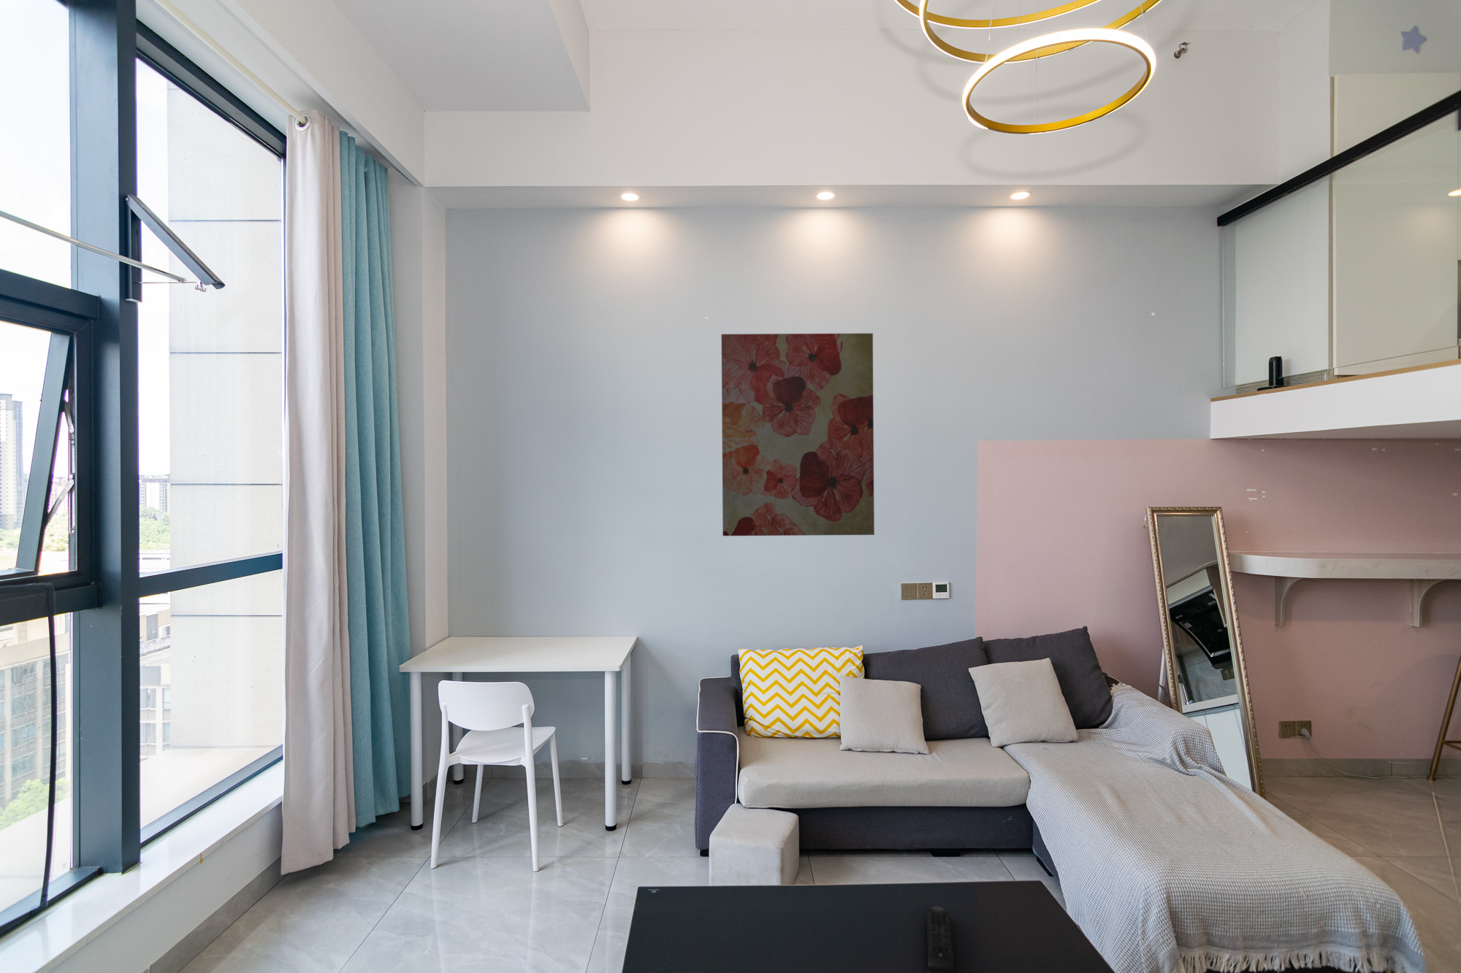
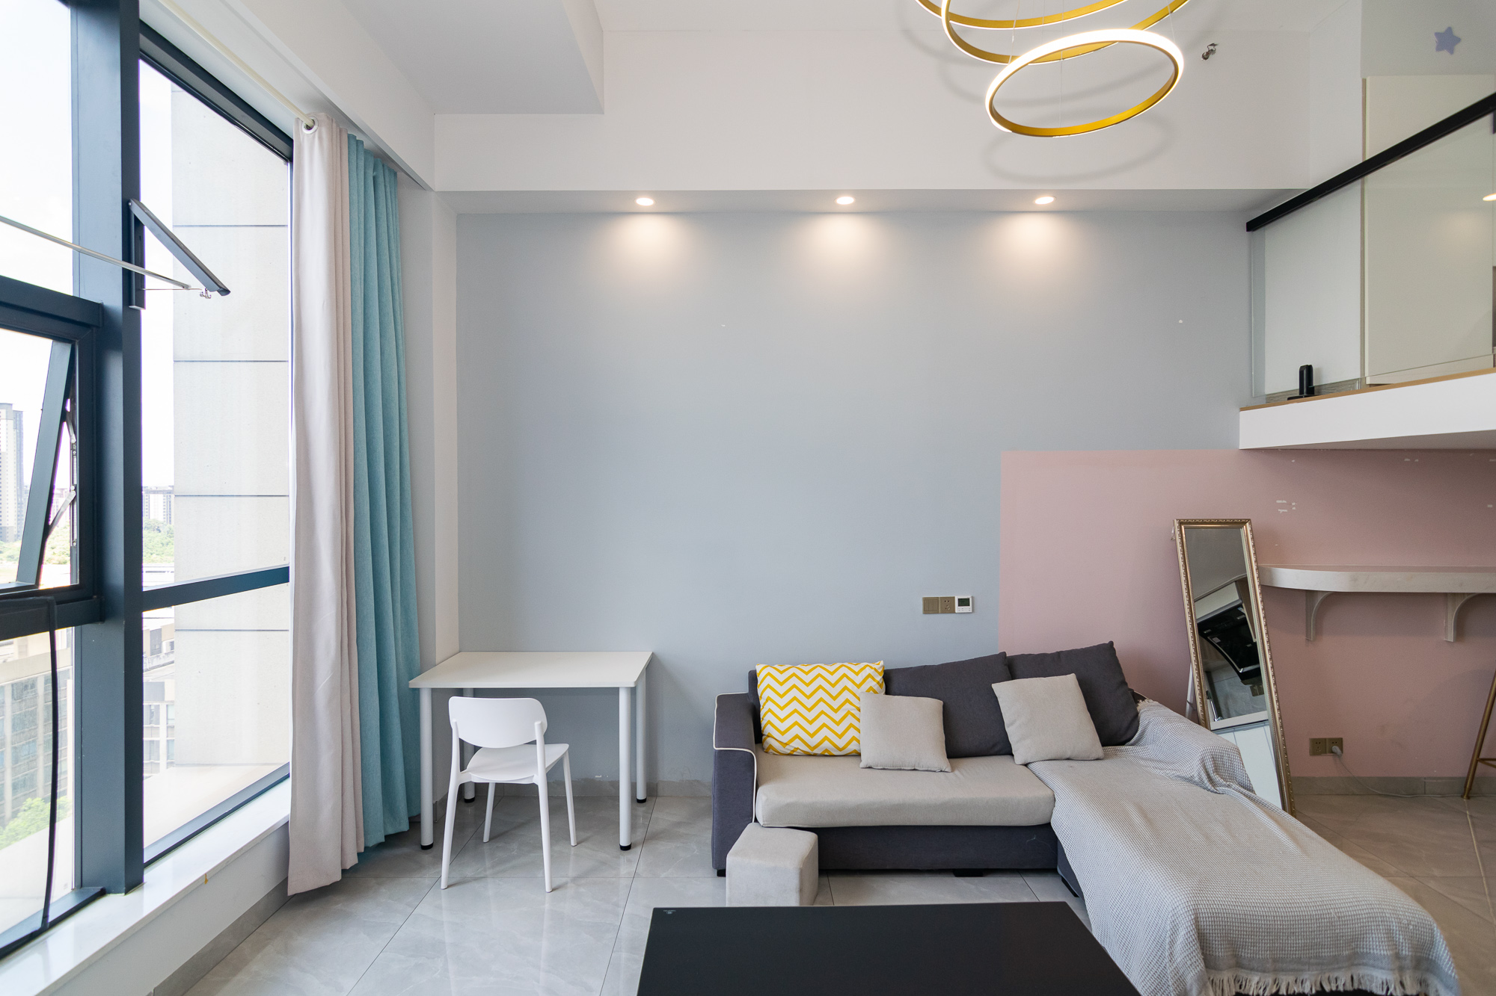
- remote control (939, 936)
- wall art (797, 434)
